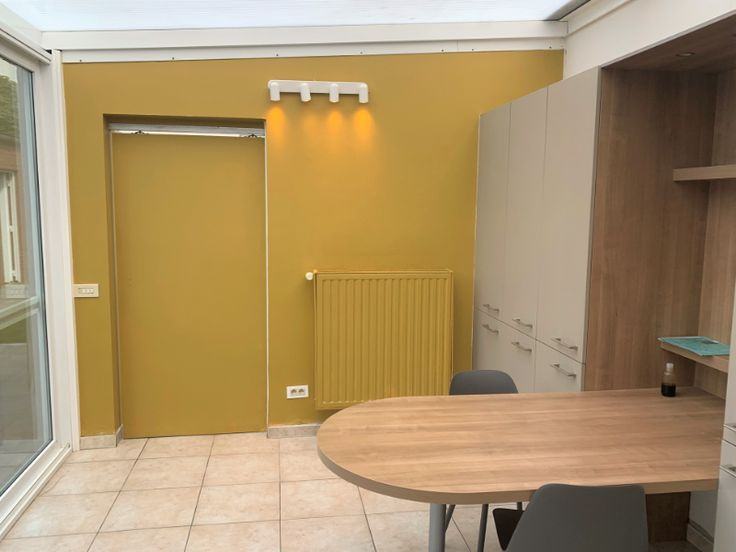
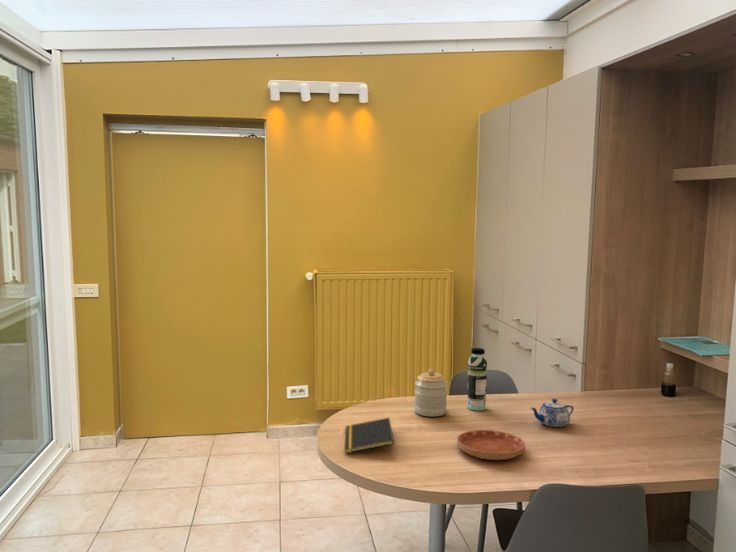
+ jar (430, 390)
+ notepad (368, 434)
+ teapot (551, 411)
+ saucer (490, 445)
+ water bottle (477, 378)
